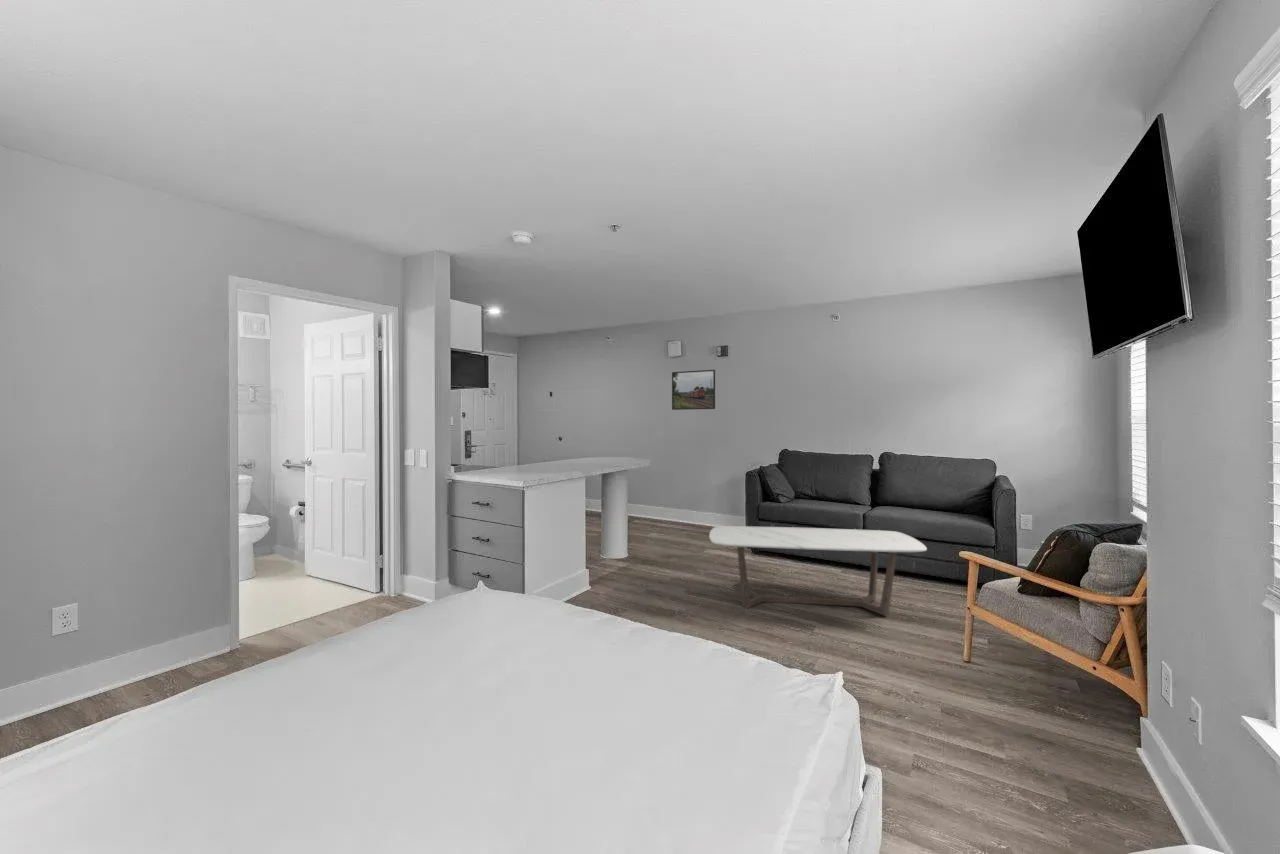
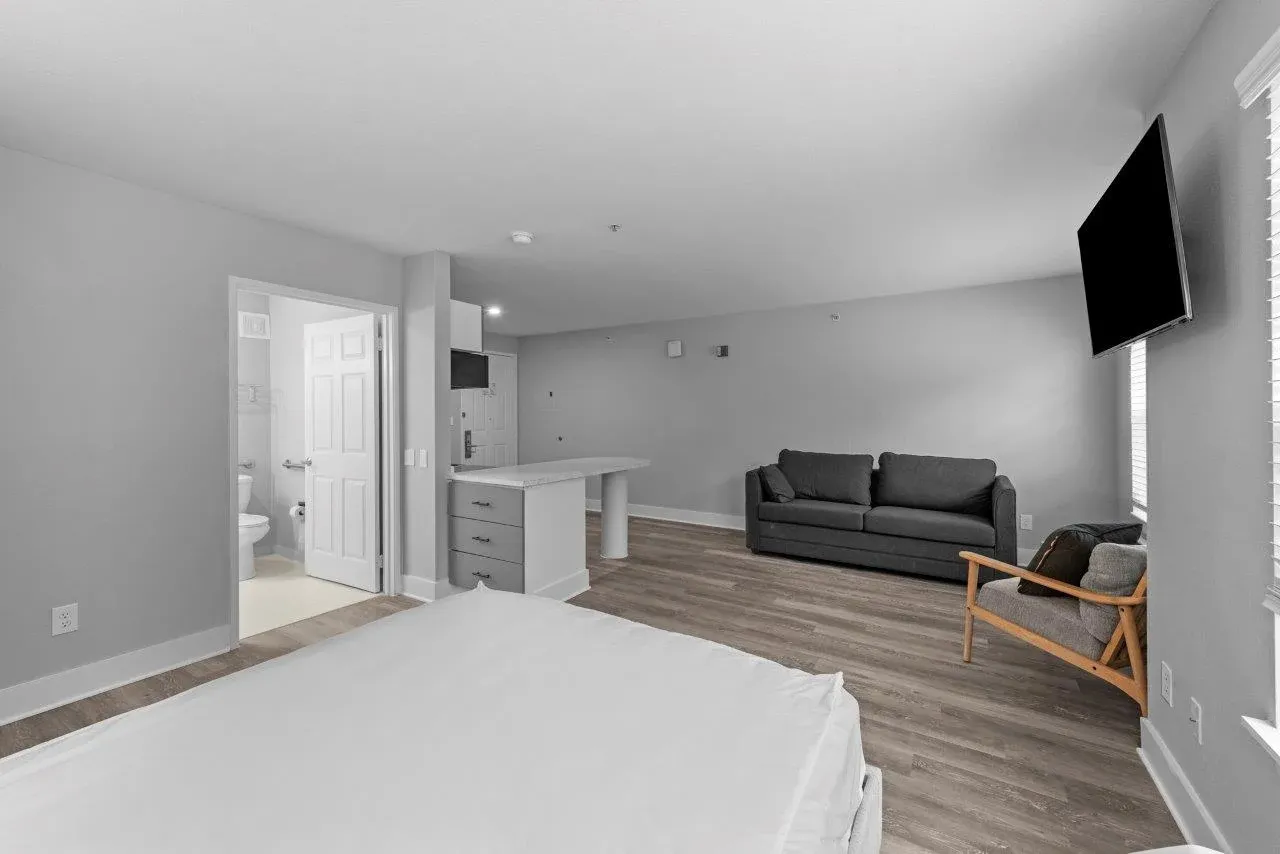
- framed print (693, 390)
- coffee table (810, 549)
